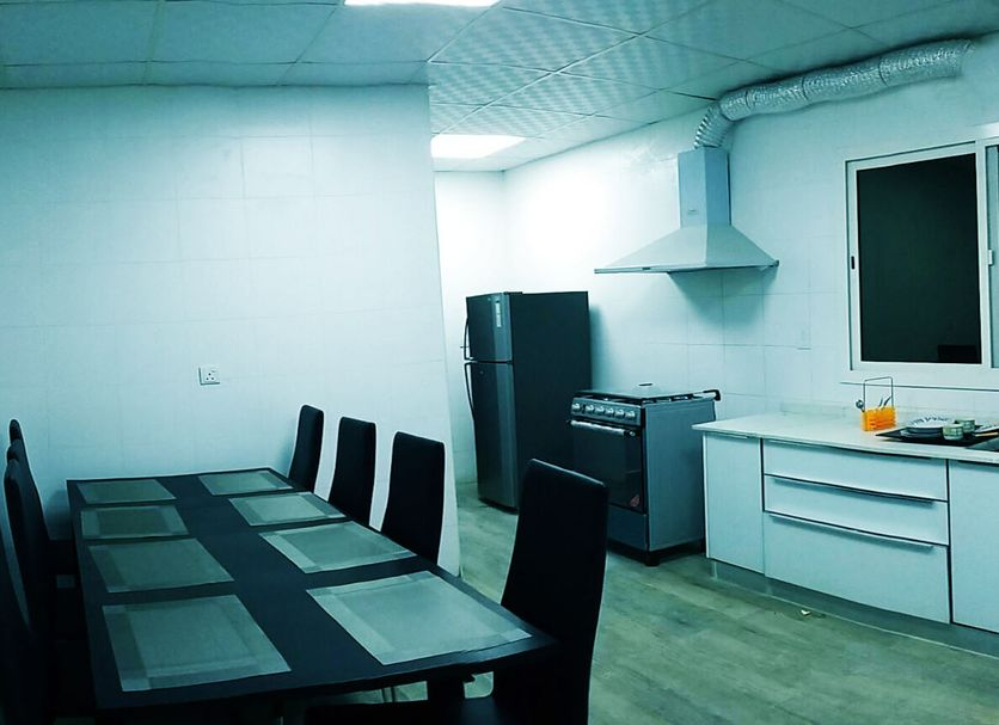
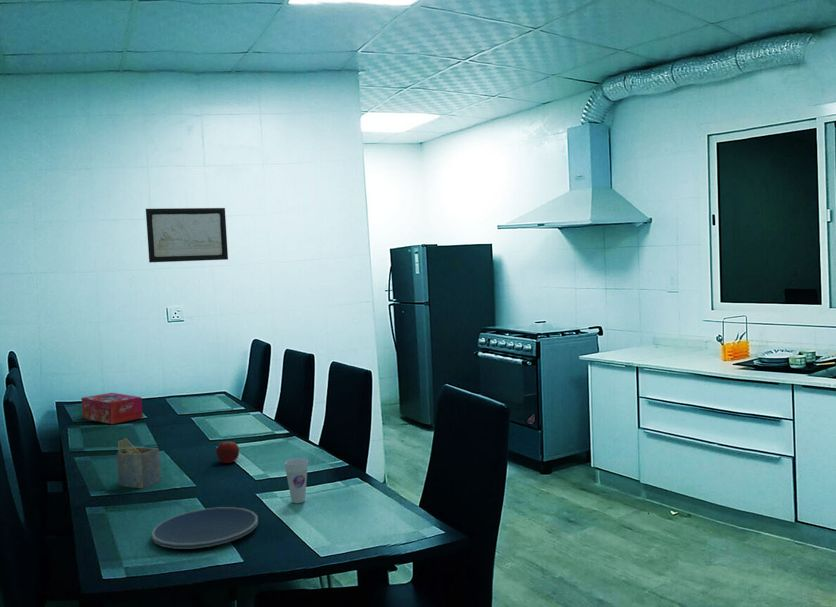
+ plate (206, 528)
+ napkin holder (137, 461)
+ wall art (187, 234)
+ tissue box (111, 407)
+ fruit (227, 451)
+ cup (297, 481)
